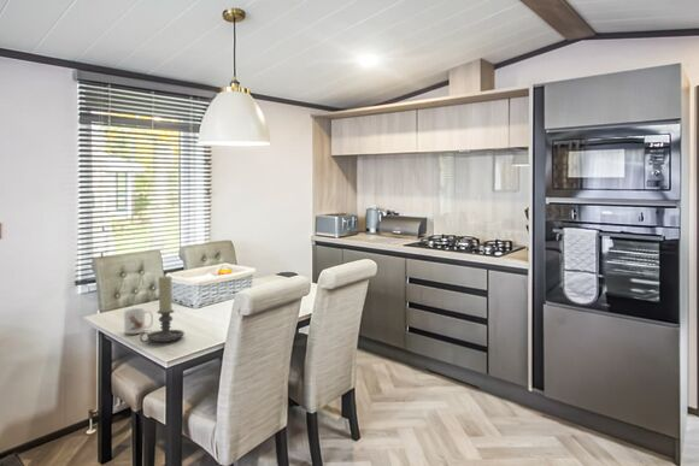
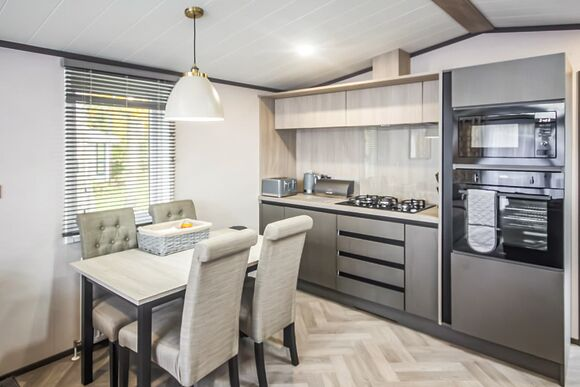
- mug (139, 320)
- candle holder (161, 307)
